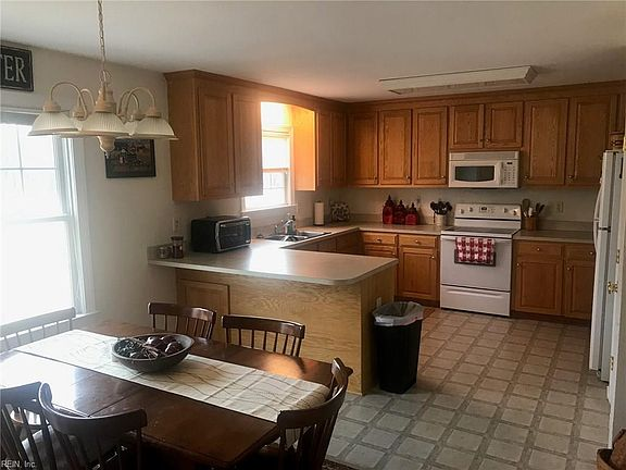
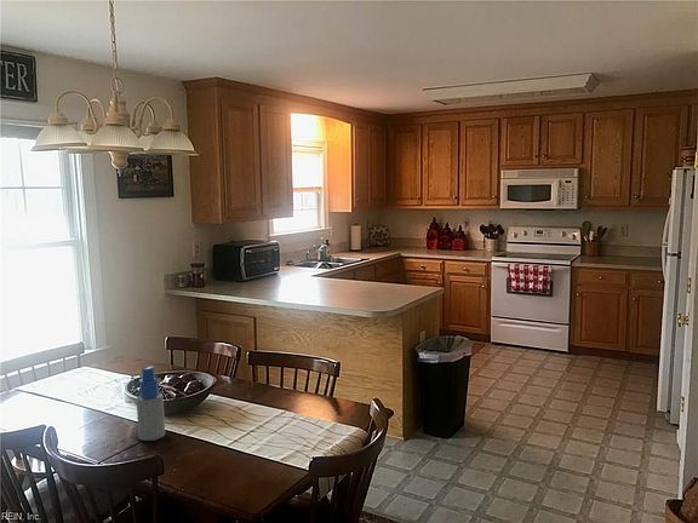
+ spray bottle (149, 401)
